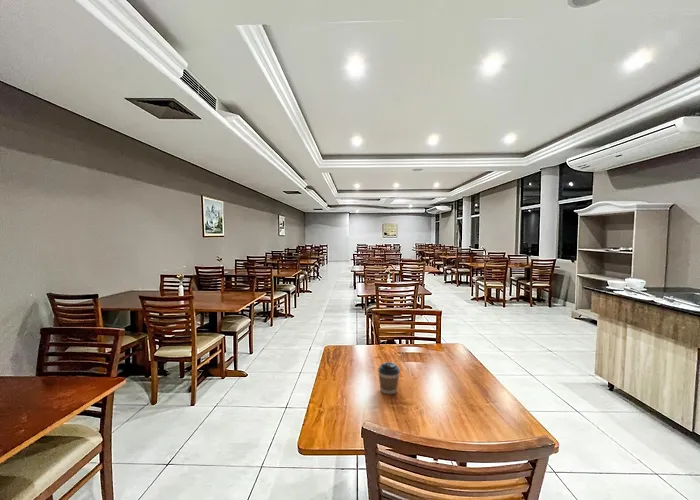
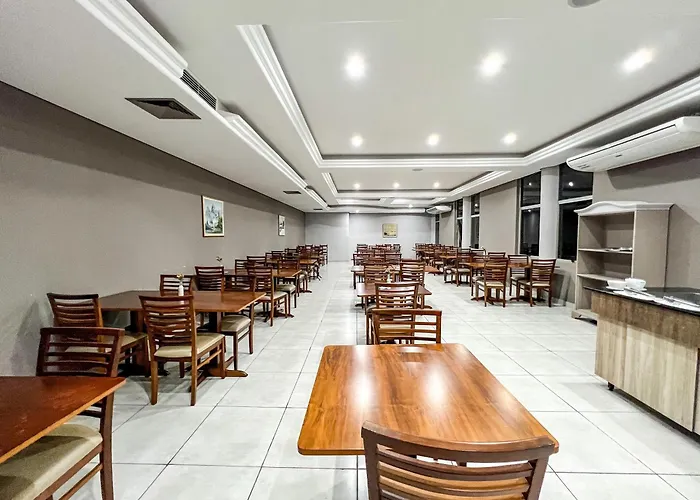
- coffee cup (388, 376)
